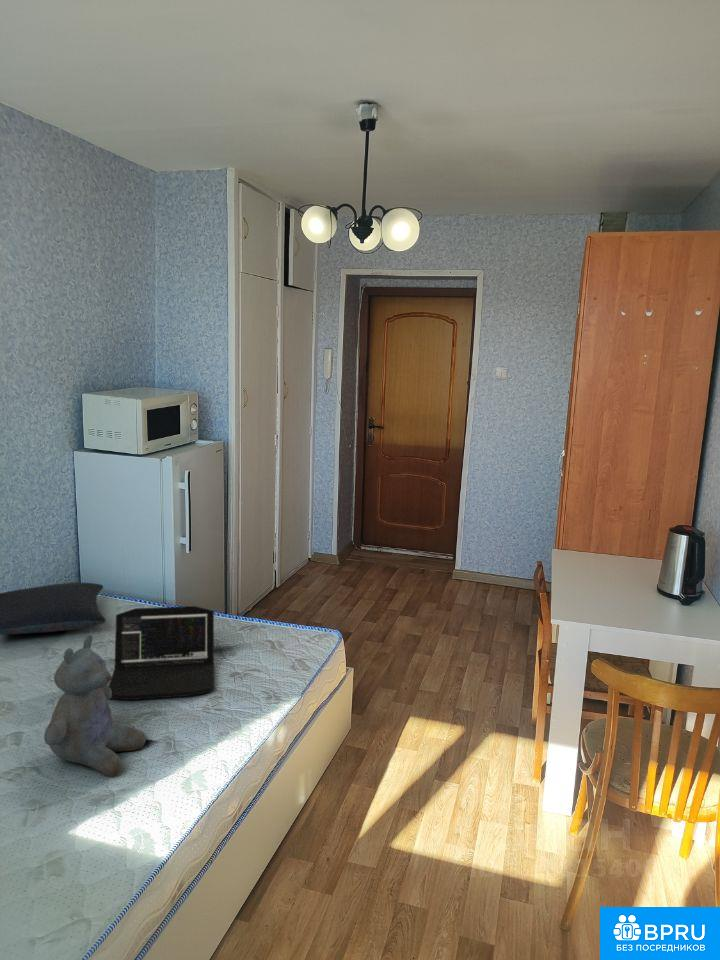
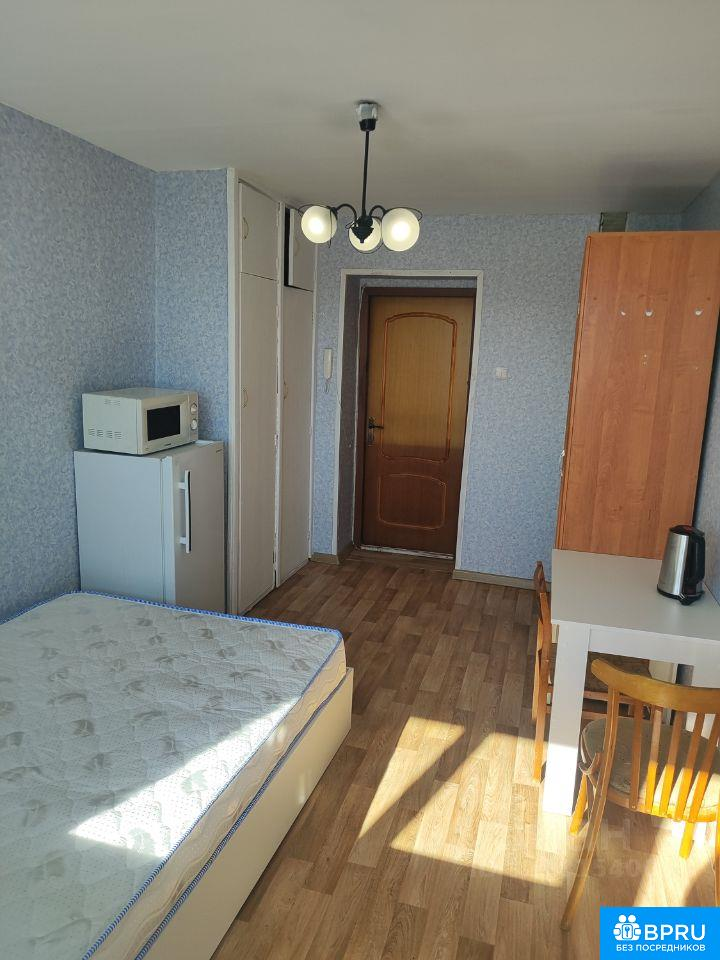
- stuffed bear (95, 701)
- pillow (48, 607)
- laptop (163, 651)
